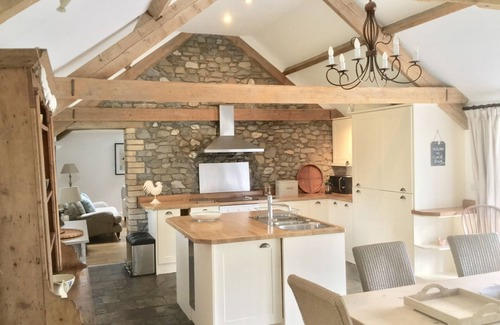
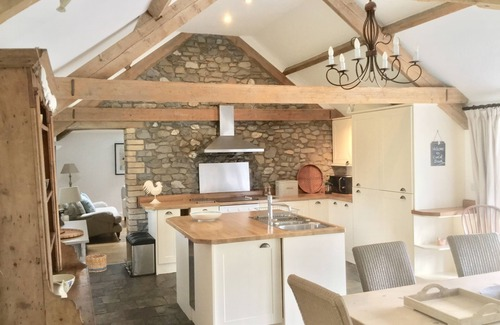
+ basket (96, 263)
